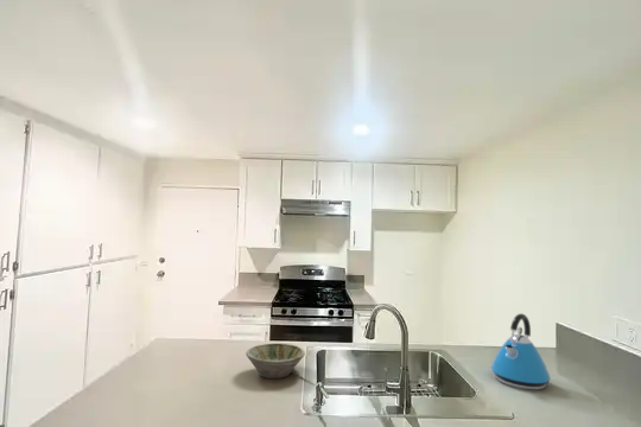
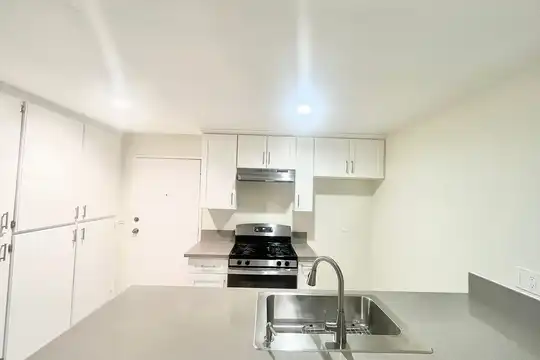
- kettle (520, 346)
- bowl (274, 362)
